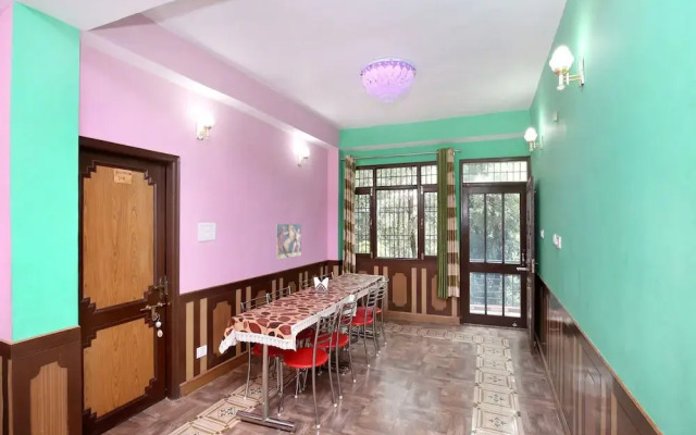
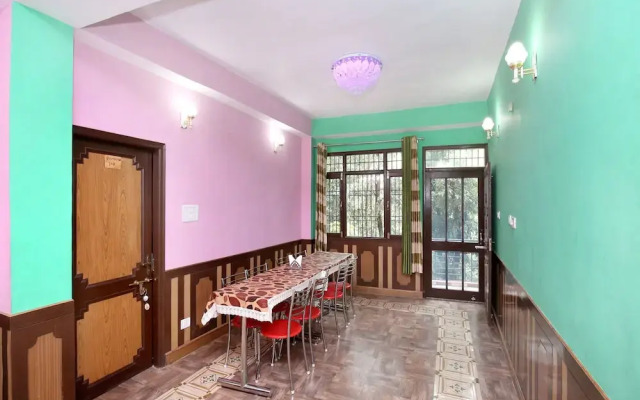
- relief panel (289, 240)
